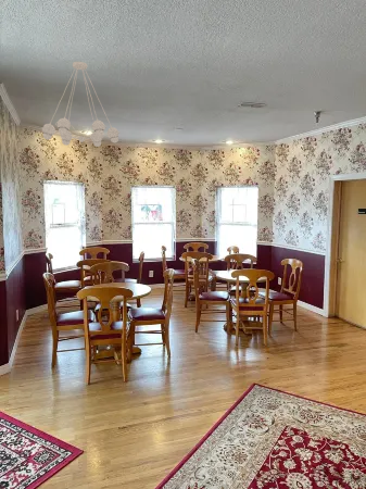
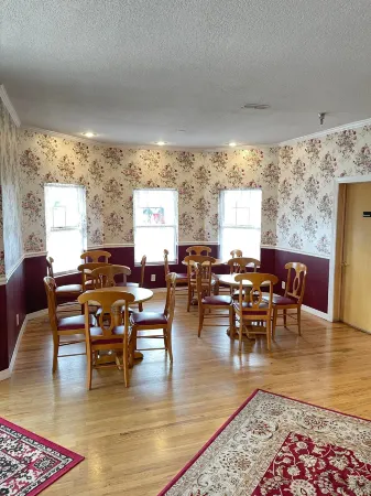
- chandelier (88, 100)
